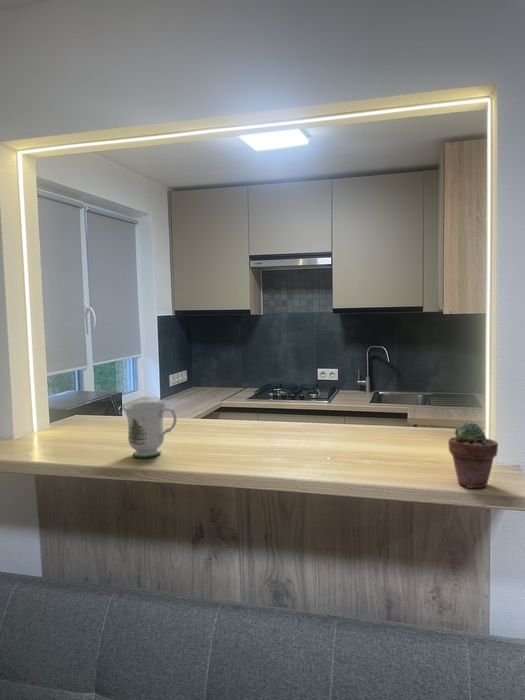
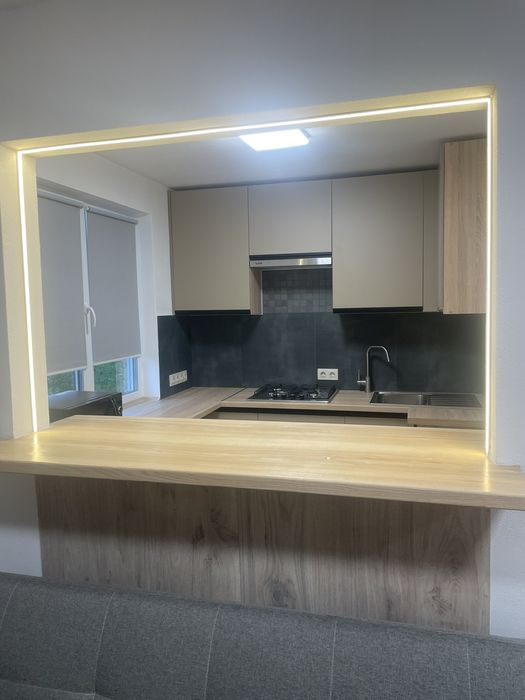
- potted succulent (472, 452)
- mug (152, 430)
